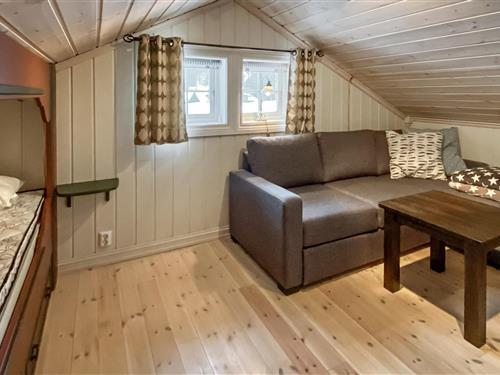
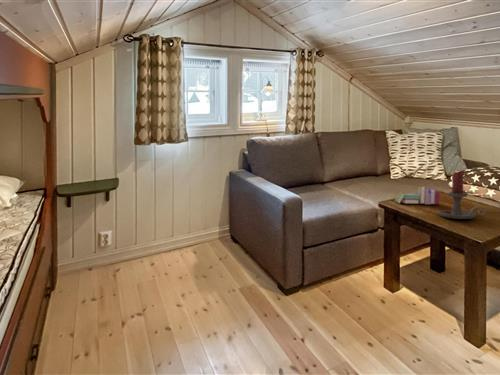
+ book (416, 195)
+ candle holder (462, 193)
